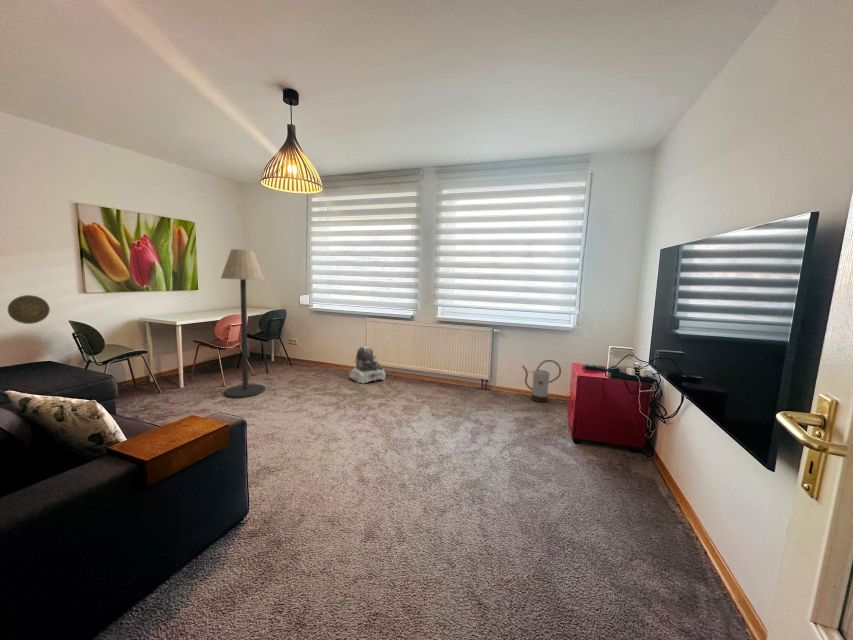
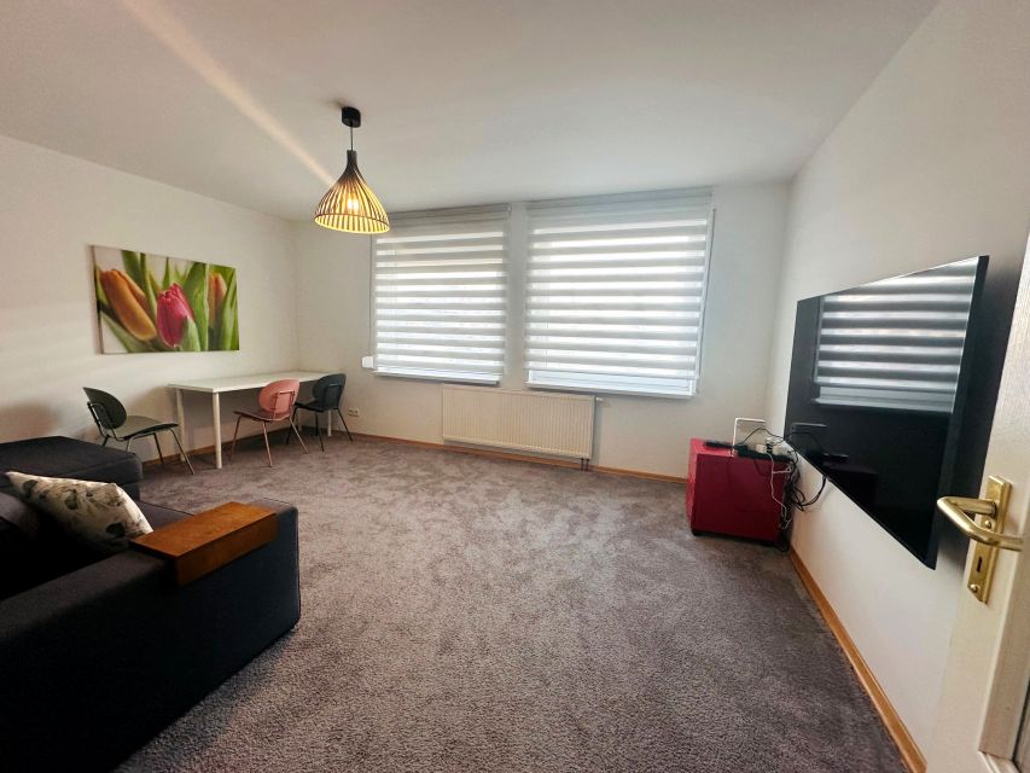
- backpack (367, 361)
- decorative plate (30, 309)
- floor lamp (244, 322)
- watering can (540, 379)
